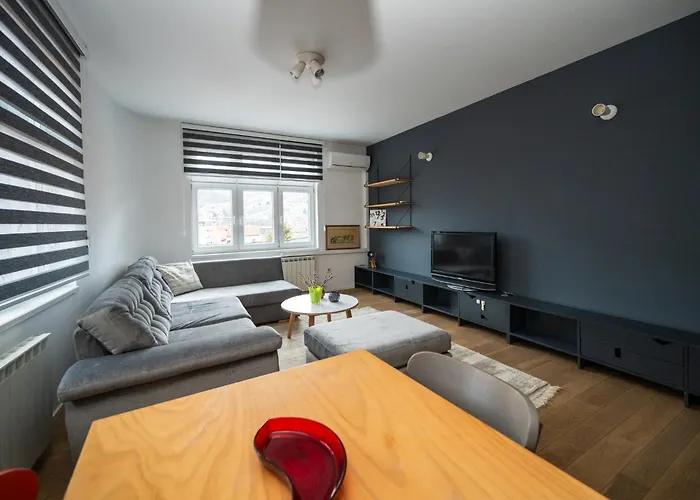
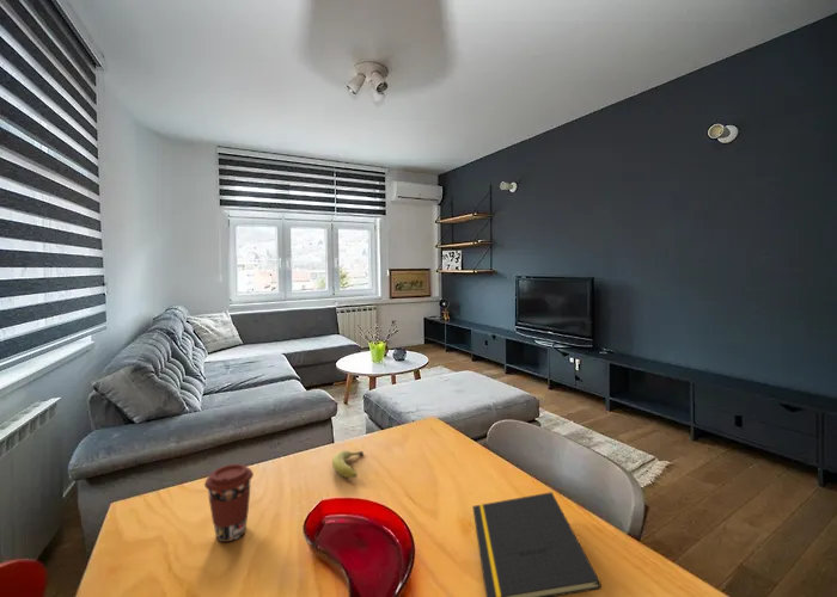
+ coffee cup (230, 501)
+ notepad (525, 540)
+ fruit (347, 458)
